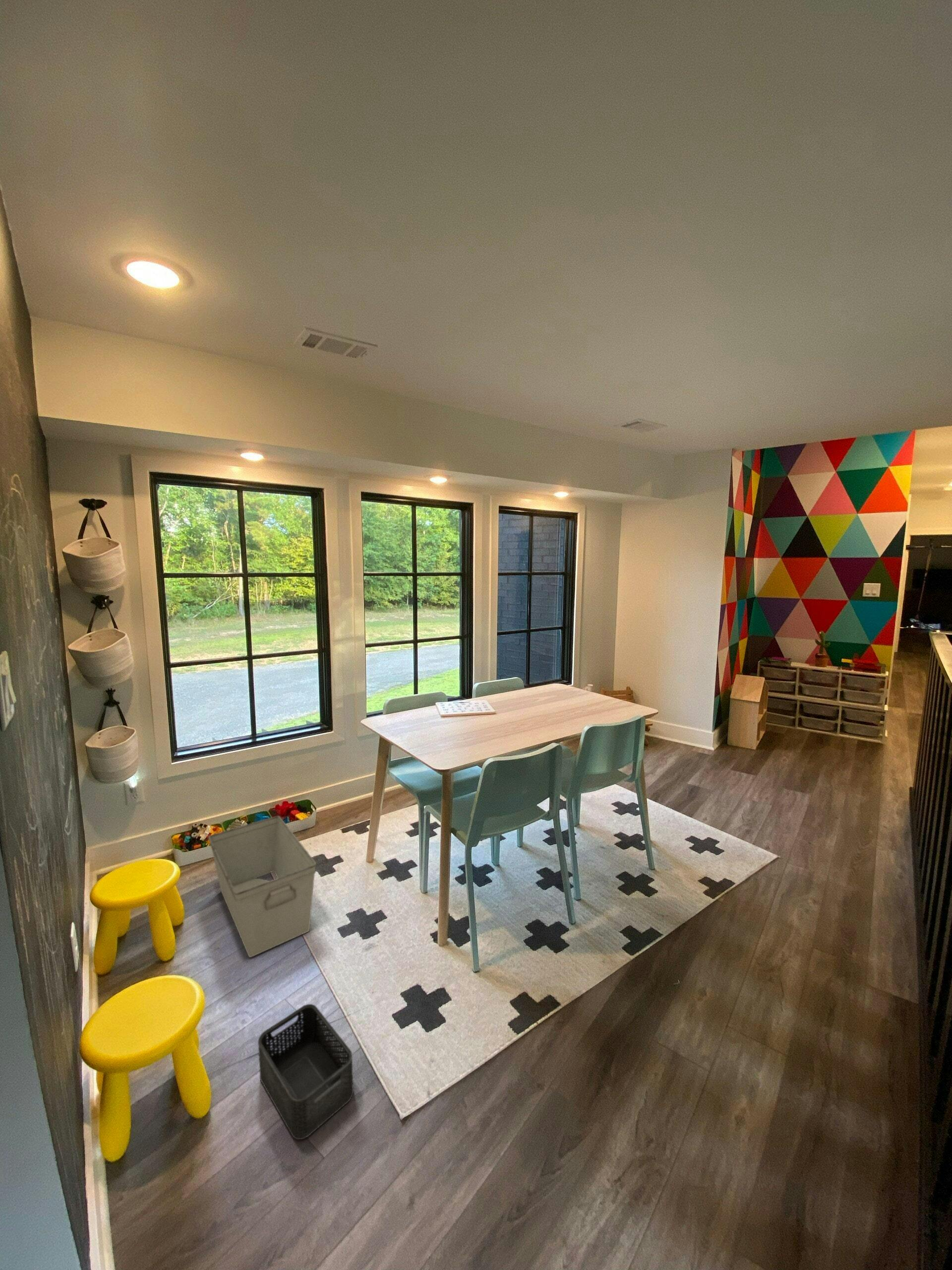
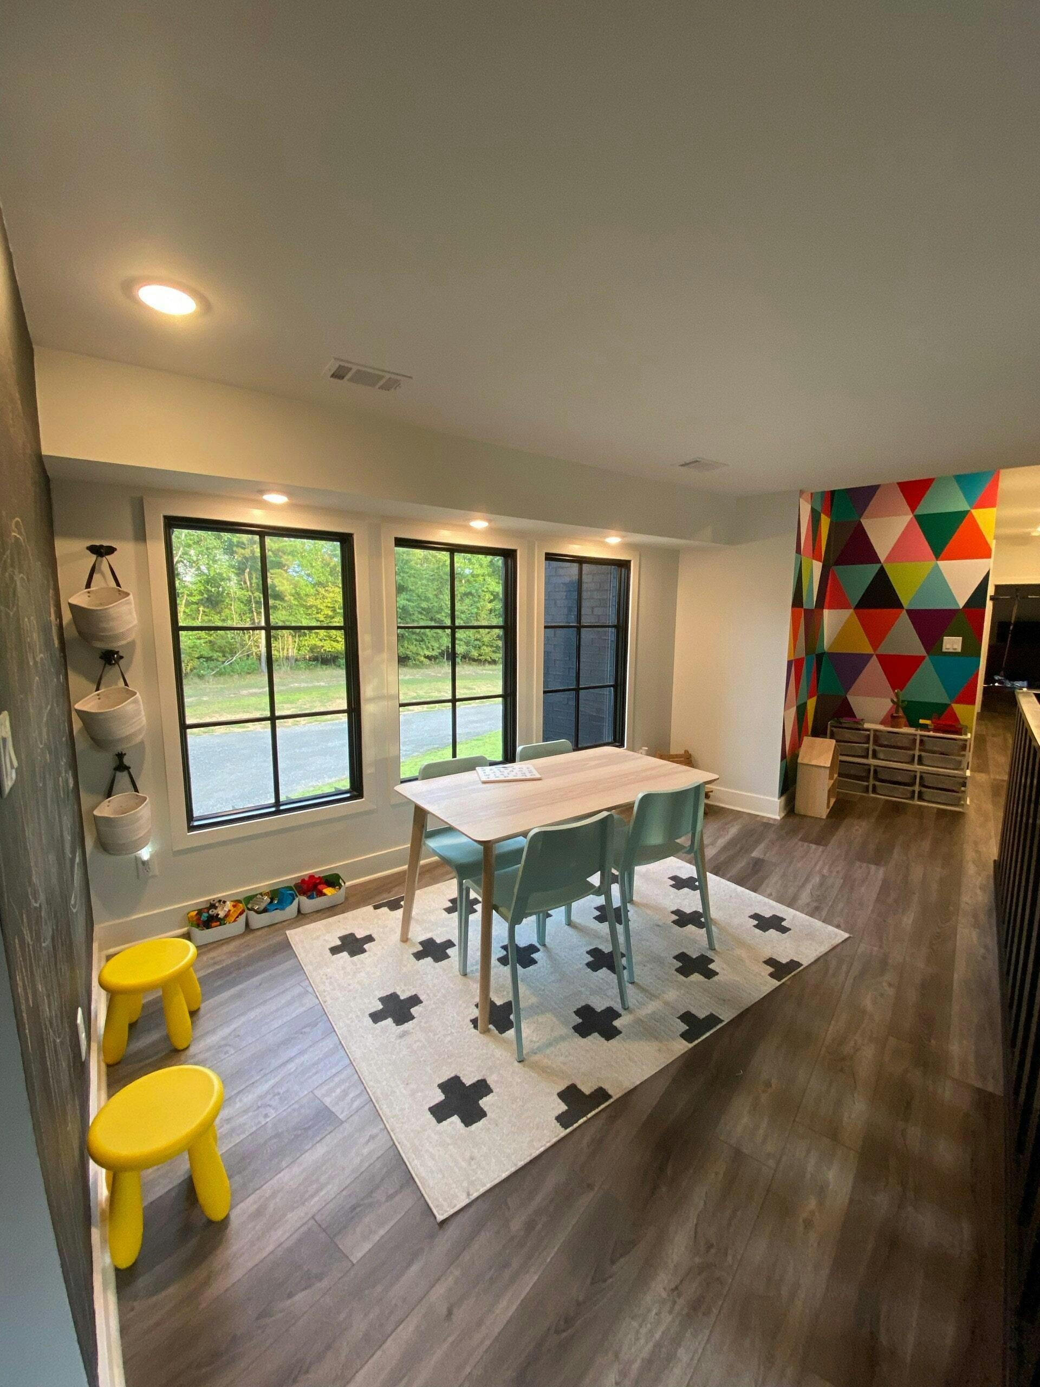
- storage bin (261, 880)
- storage bin (305, 1066)
